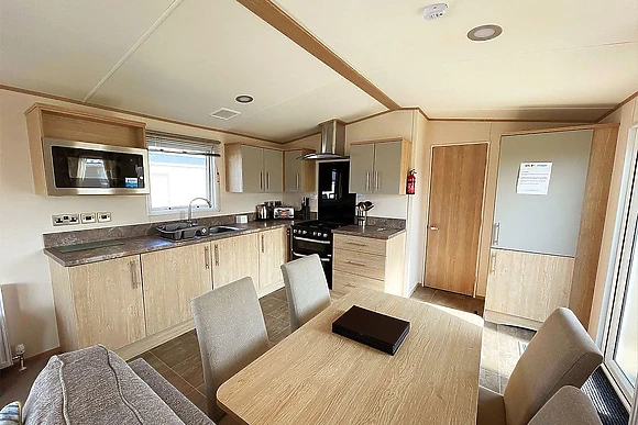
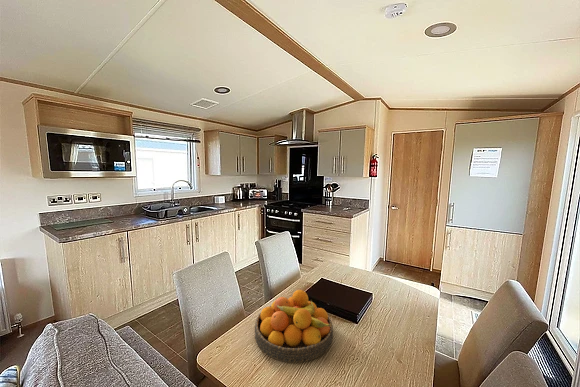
+ fruit bowl (293, 317)
